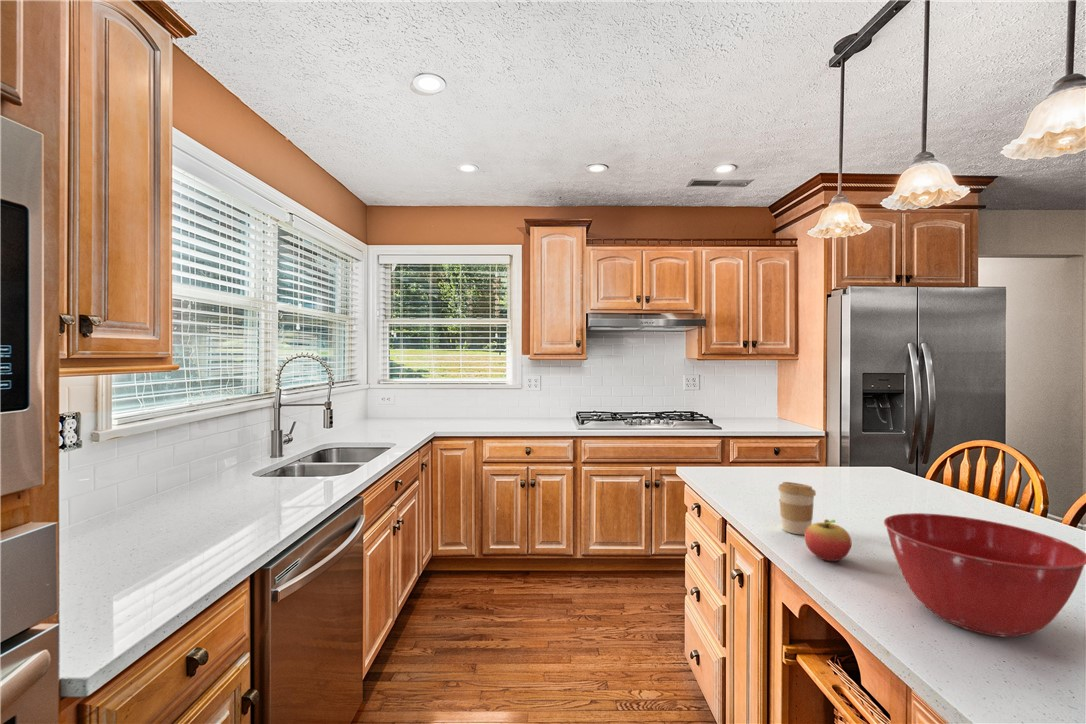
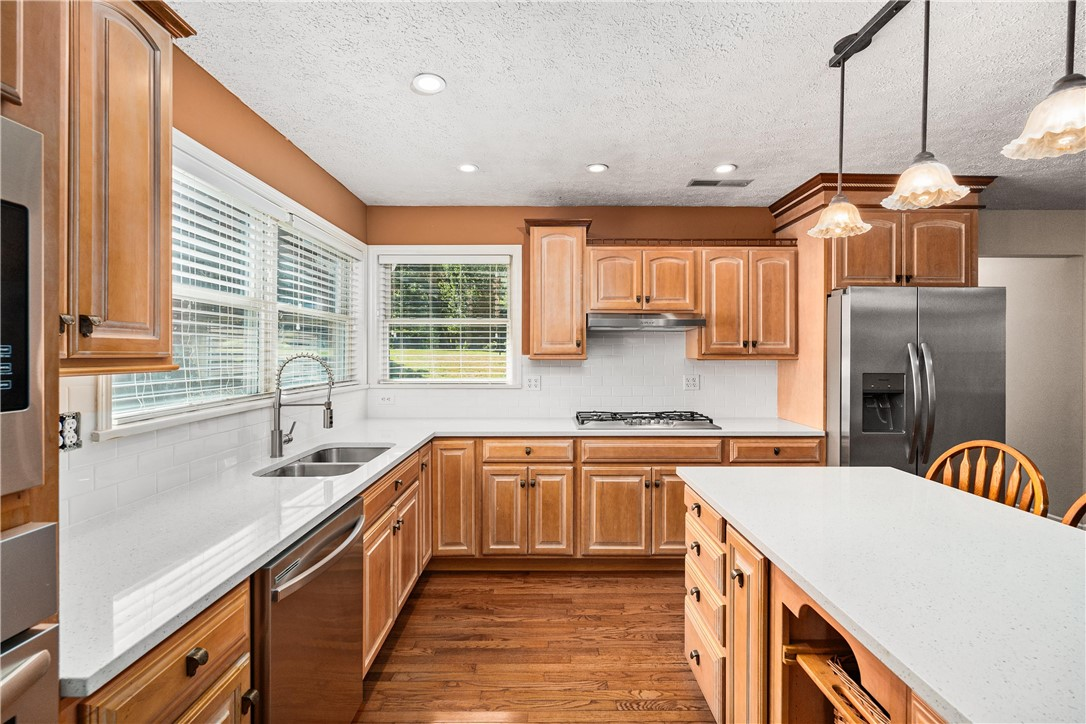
- fruit (827, 536)
- mixing bowl (976, 576)
- coffee cup (796, 506)
